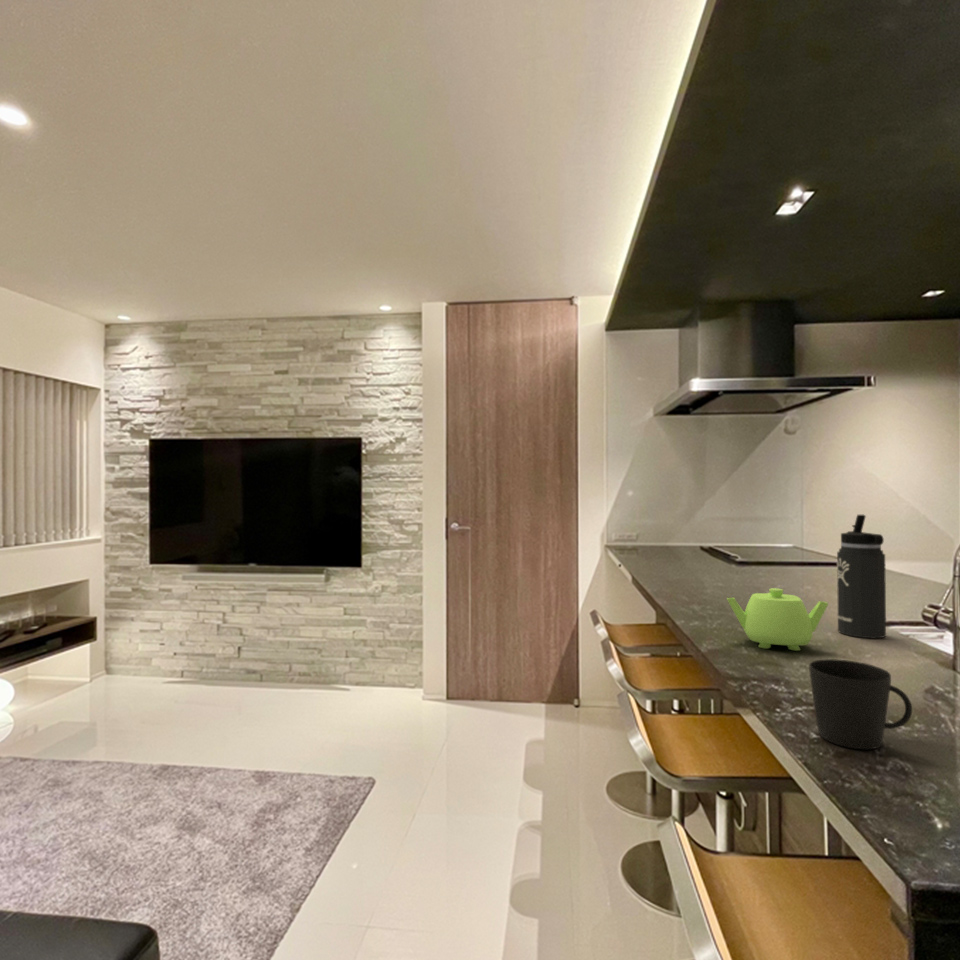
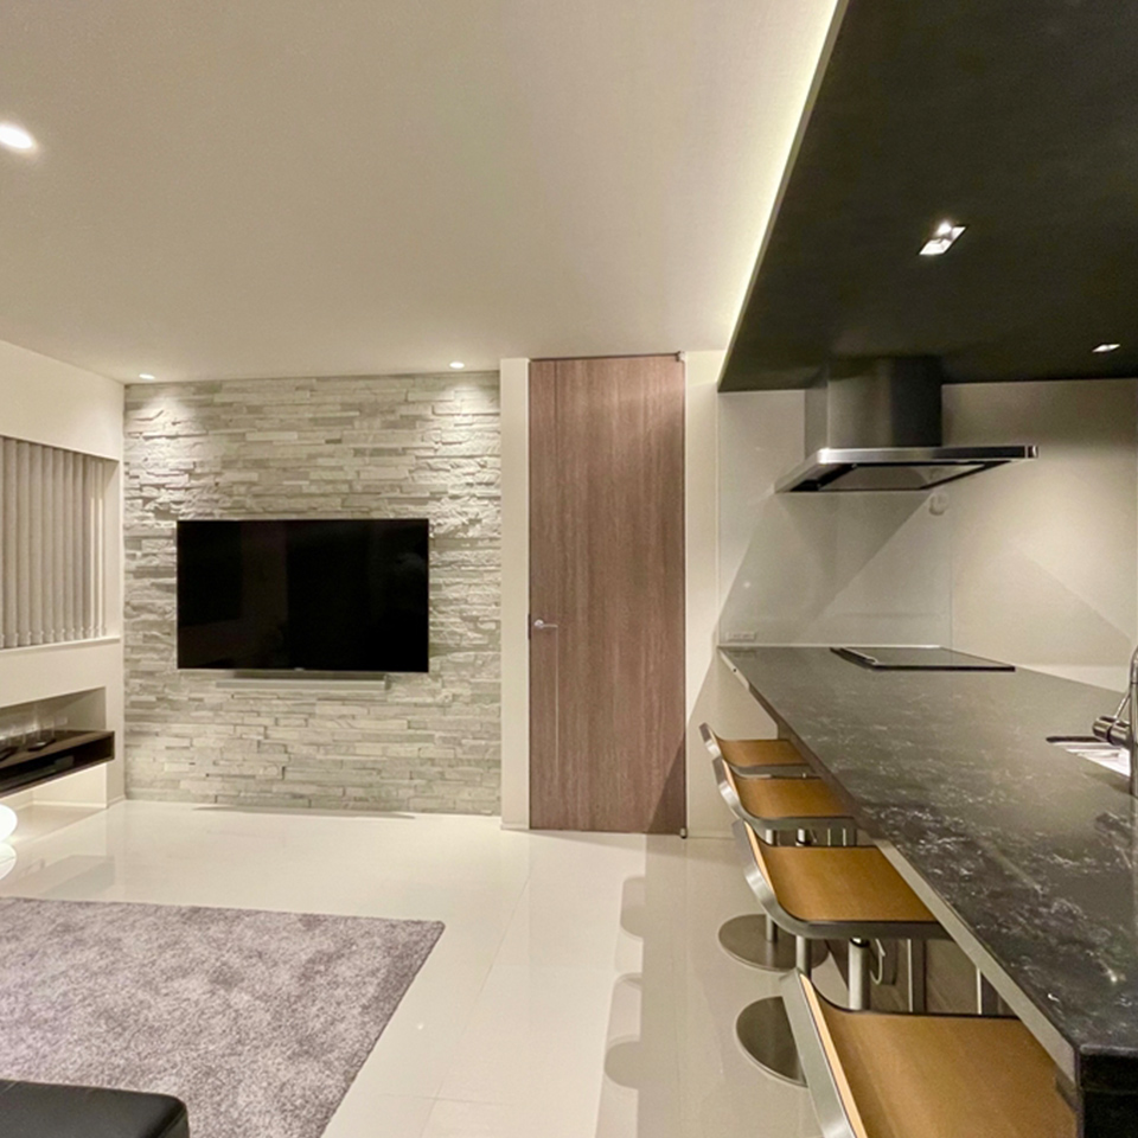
- thermos bottle (863, 574)
- cup (859, 704)
- teapot (775, 615)
